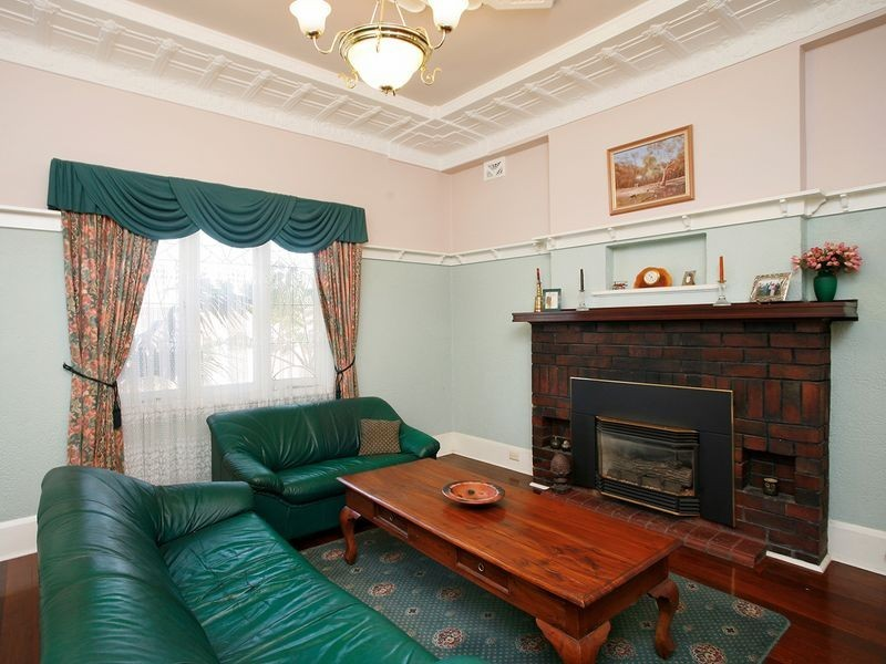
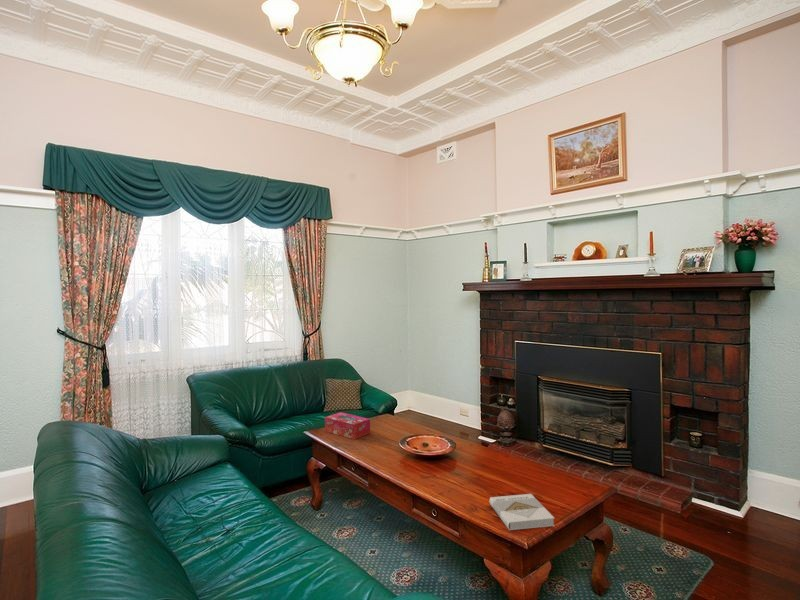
+ tissue box (347, 425)
+ book (520, 510)
